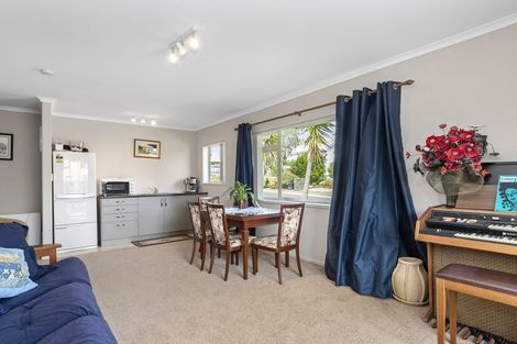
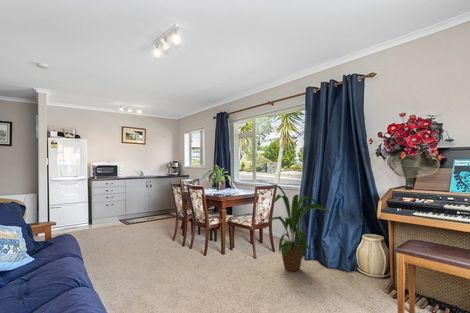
+ house plant (297, 228)
